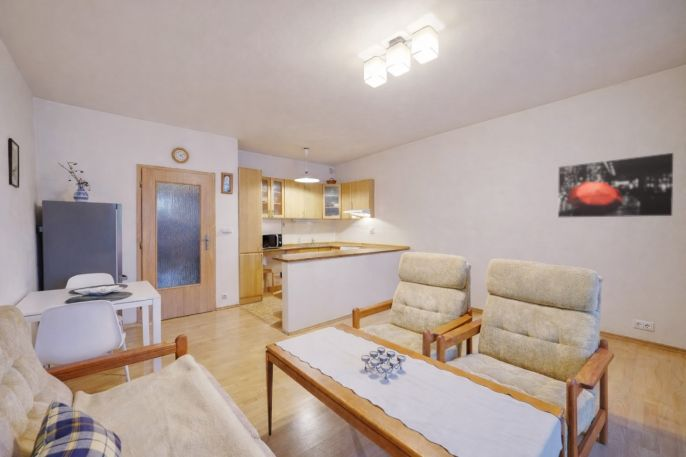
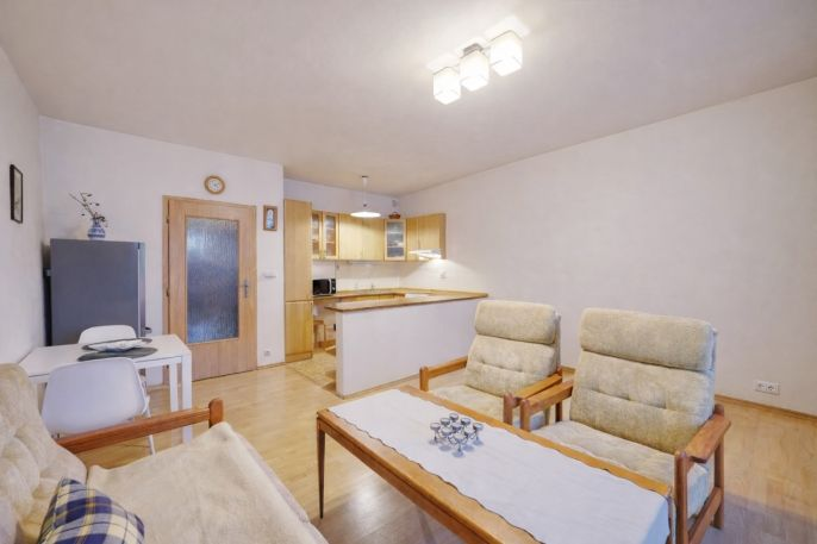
- wall art (609, 188)
